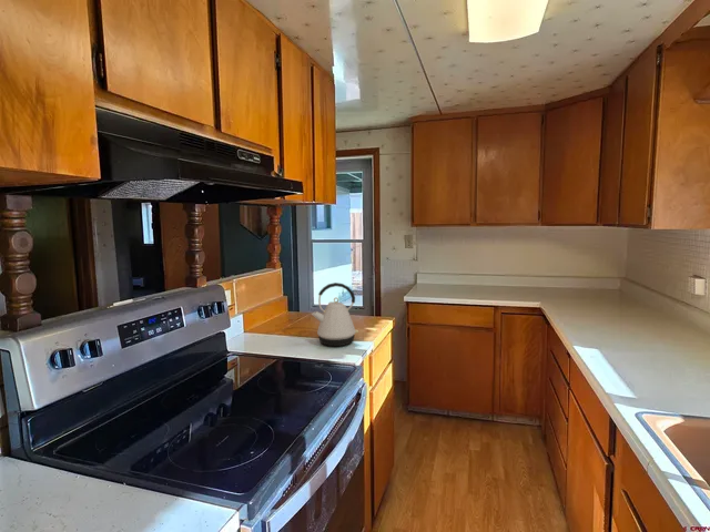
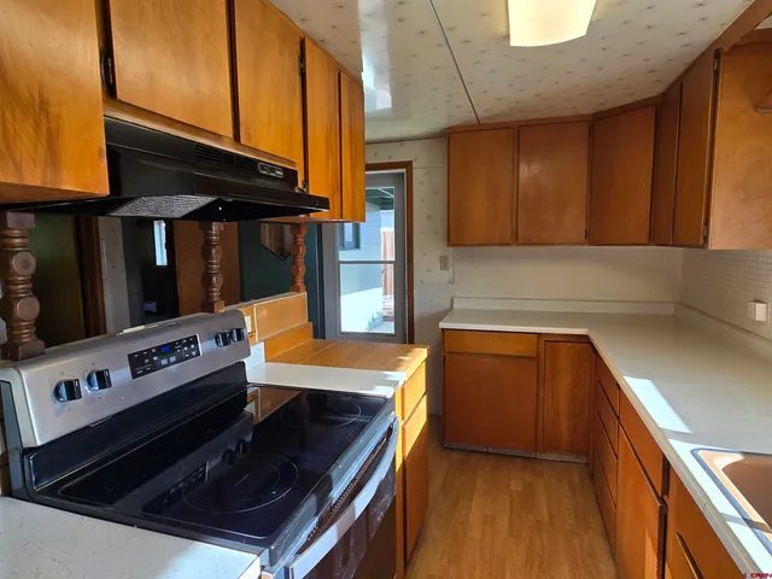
- kettle (334, 313)
